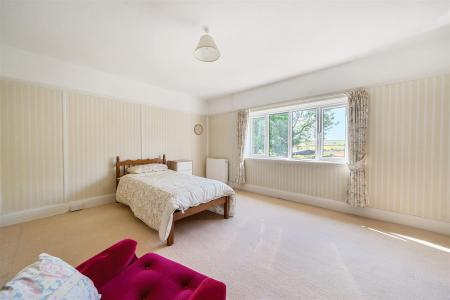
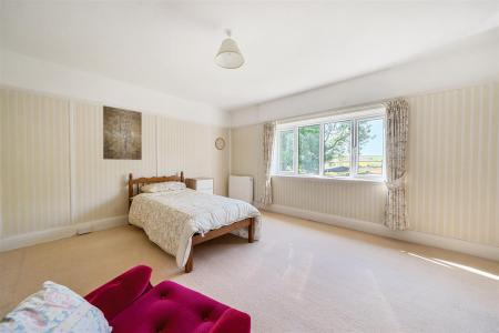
+ wall art (123, 134)
